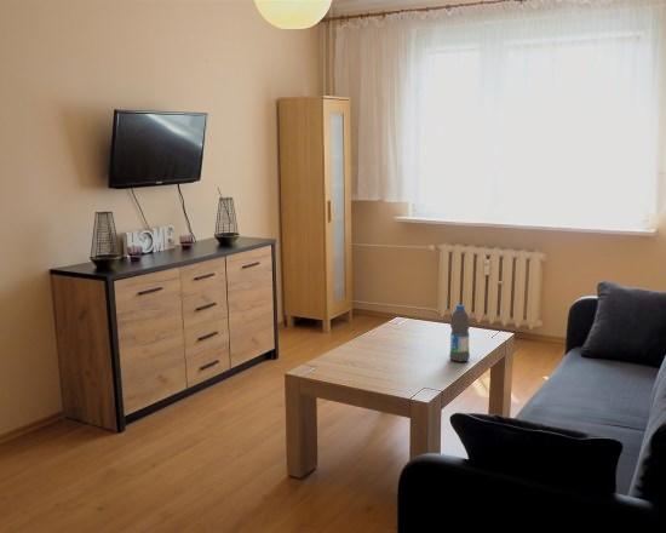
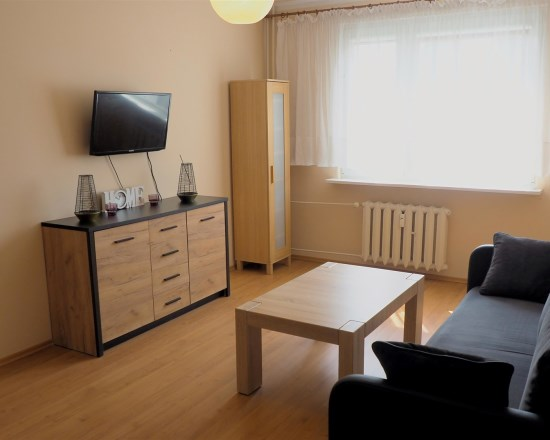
- water bottle (459, 332)
